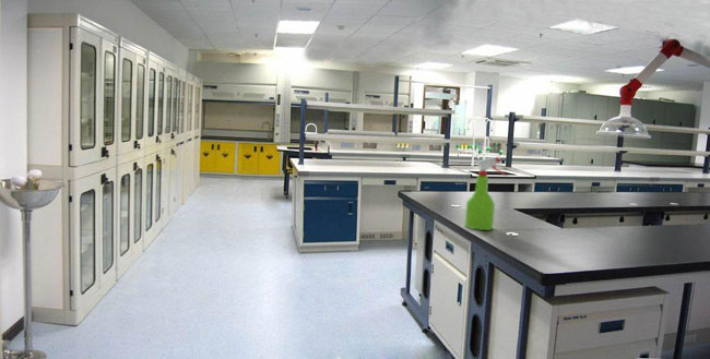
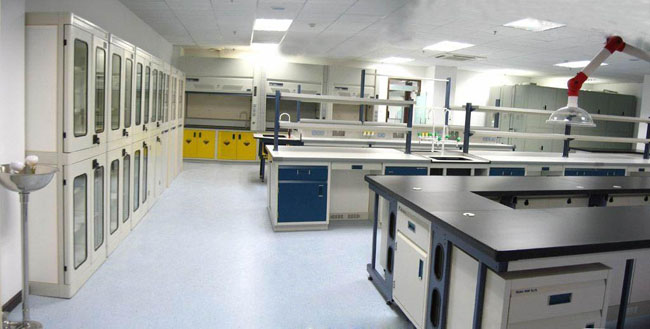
- spray bottle (486, 192)
